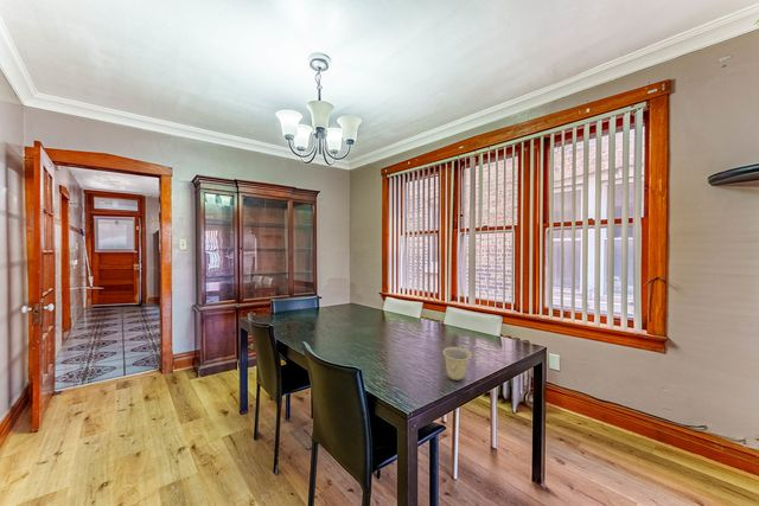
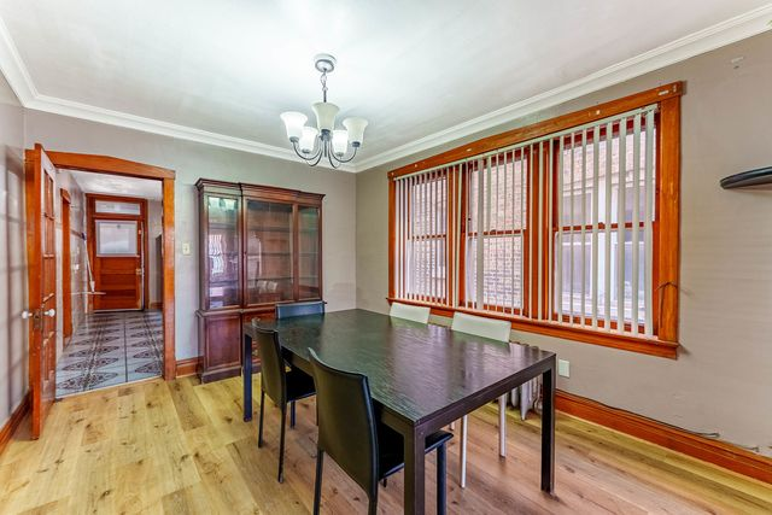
- cup (457, 365)
